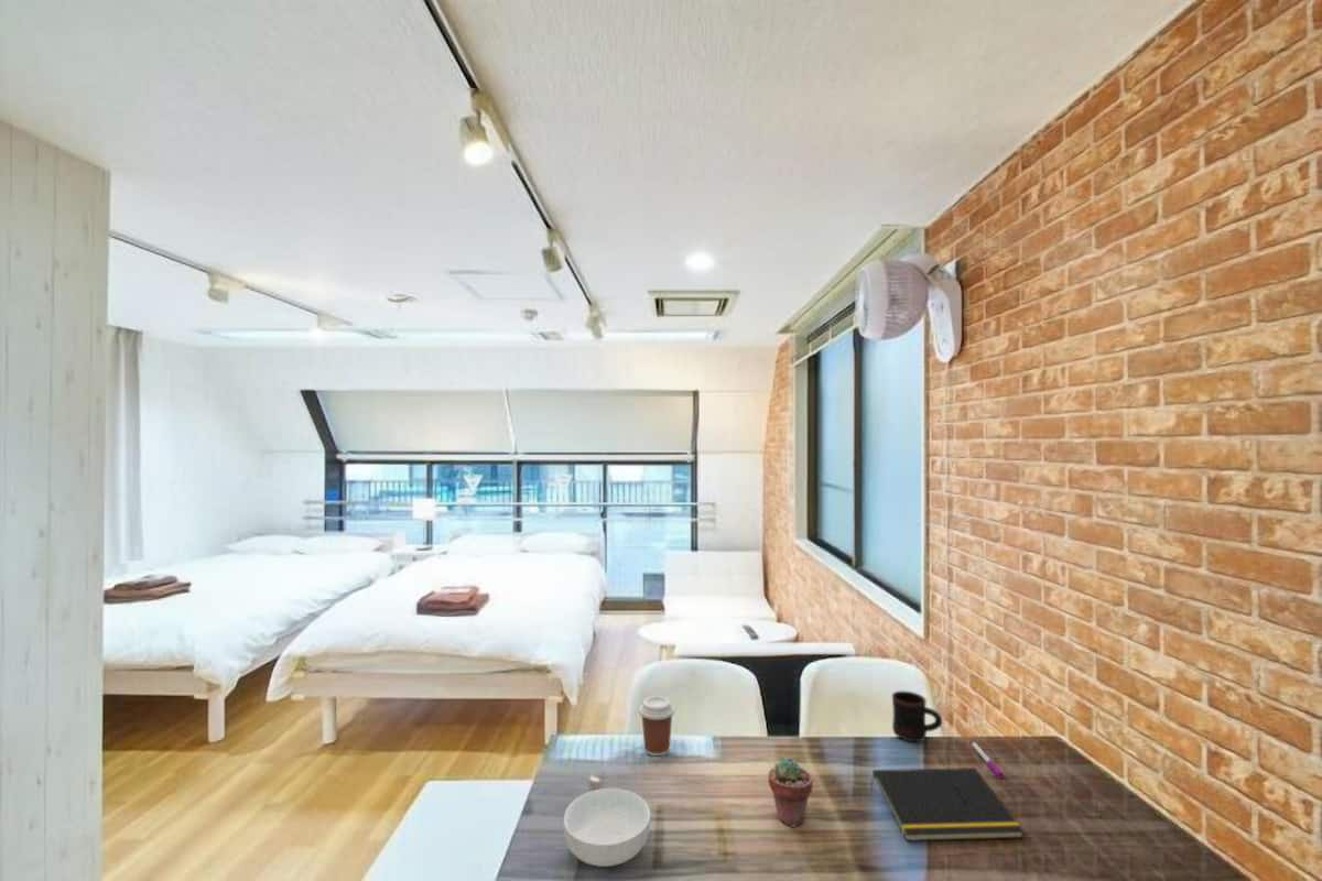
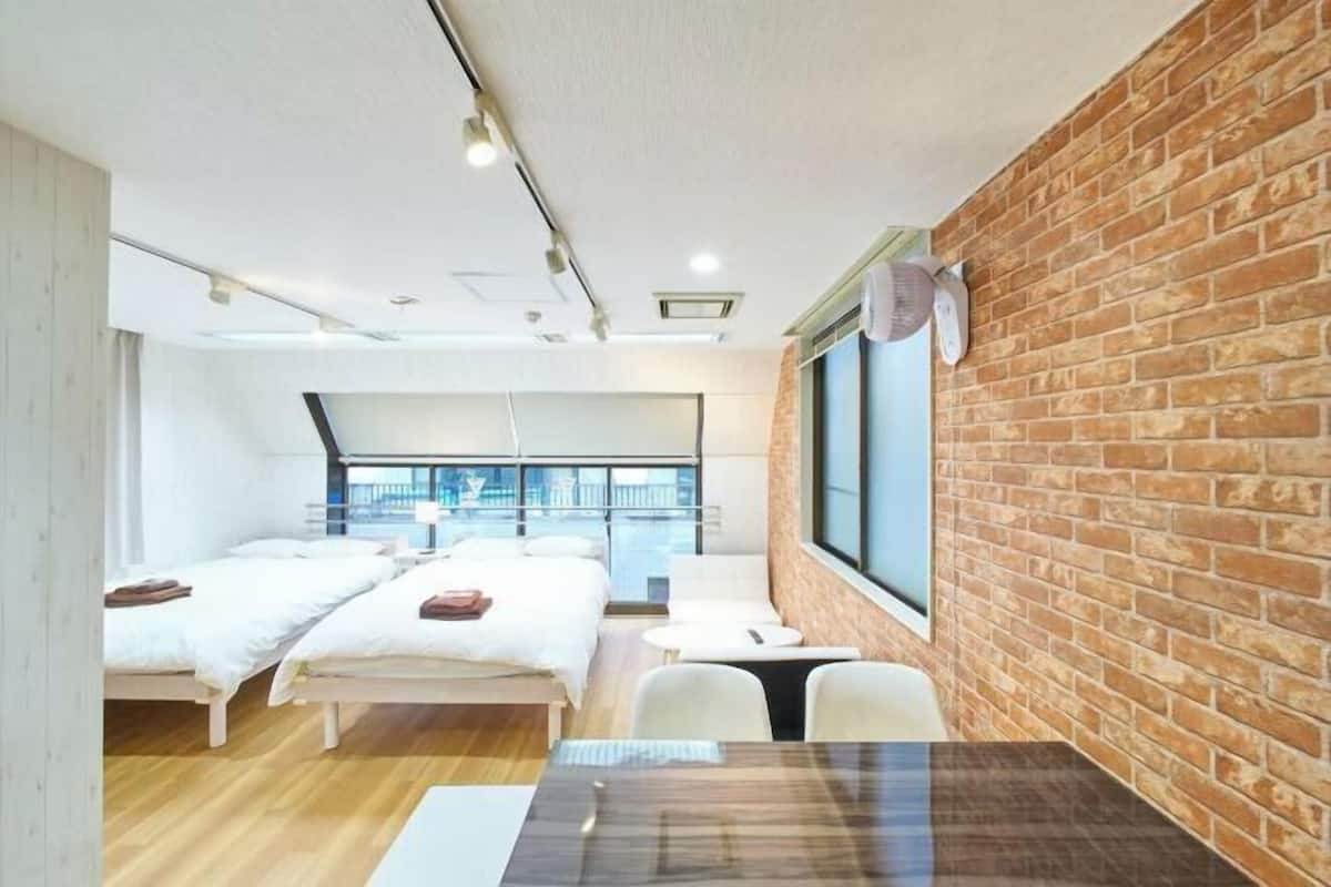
- pen (986, 758)
- notepad (943, 801)
- coffee cup (657, 725)
- mug (917, 718)
- cereal bowl (607, 831)
- potted succulent (790, 786)
